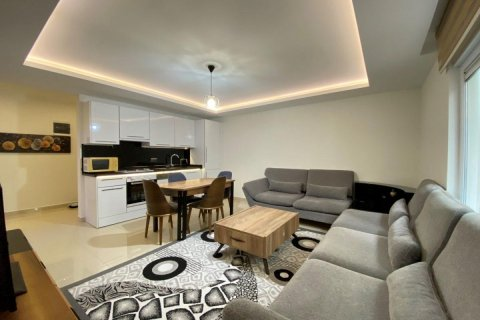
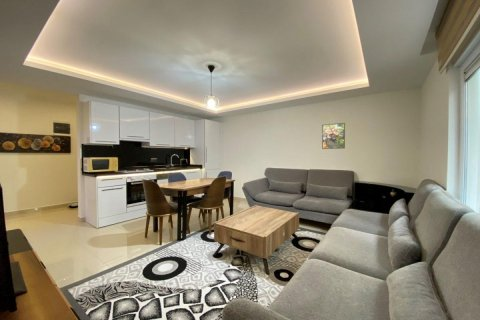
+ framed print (333, 136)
